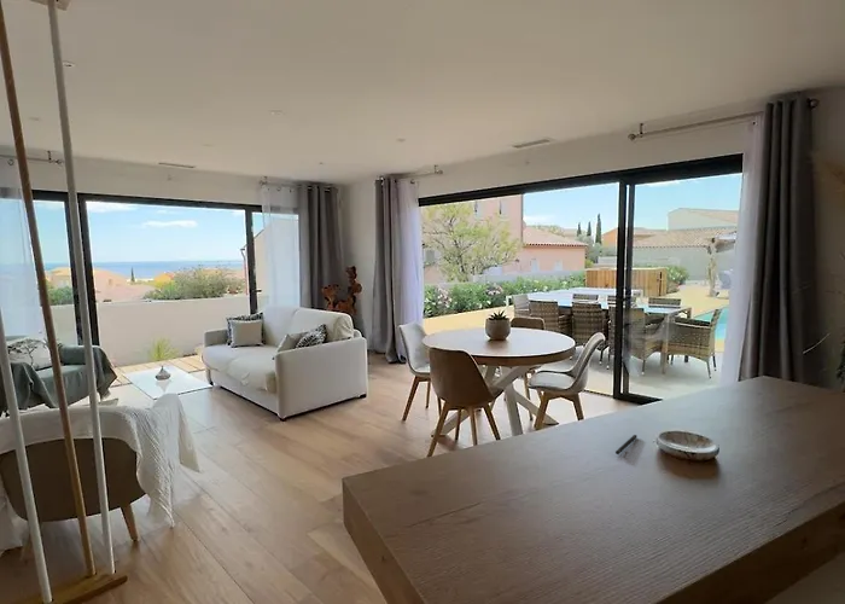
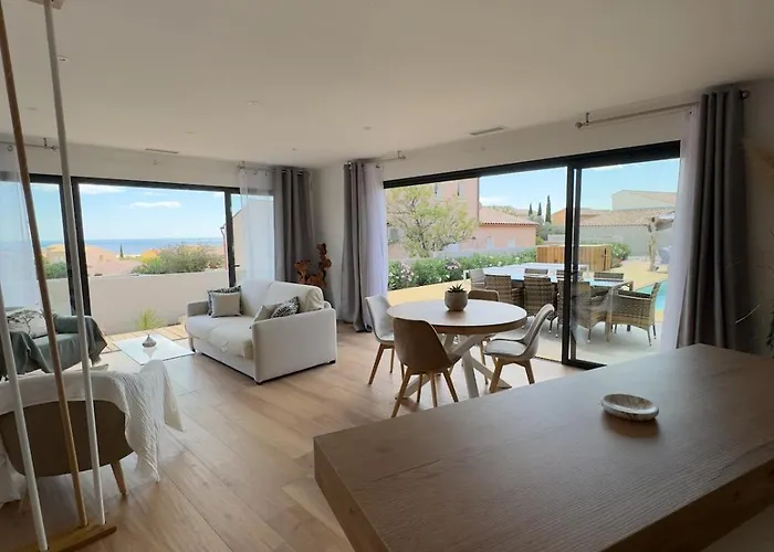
- pen (627, 443)
